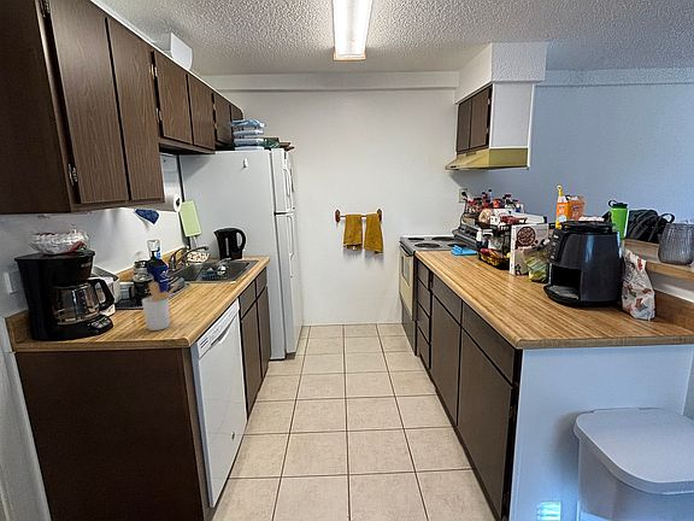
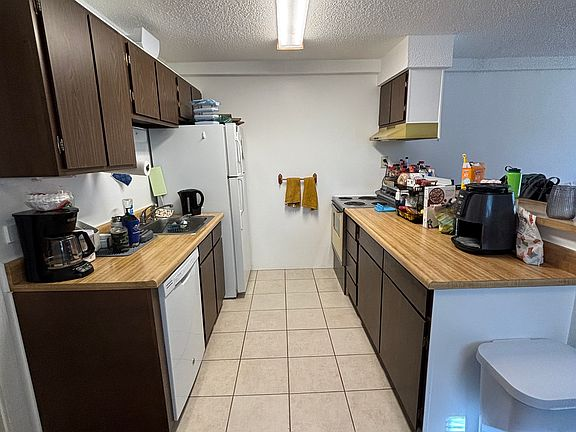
- utensil holder (163, 304)
